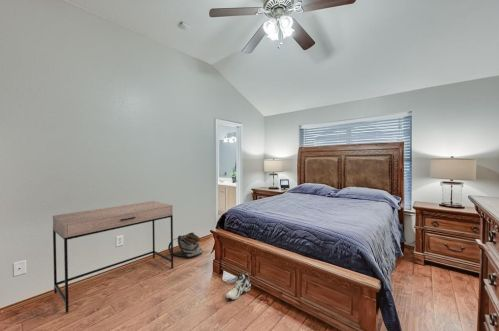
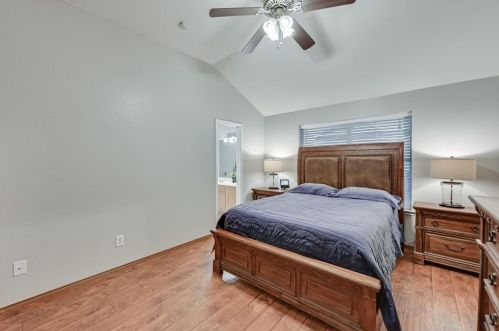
- sneaker (238, 283)
- backpack (188, 243)
- desk (124, 260)
